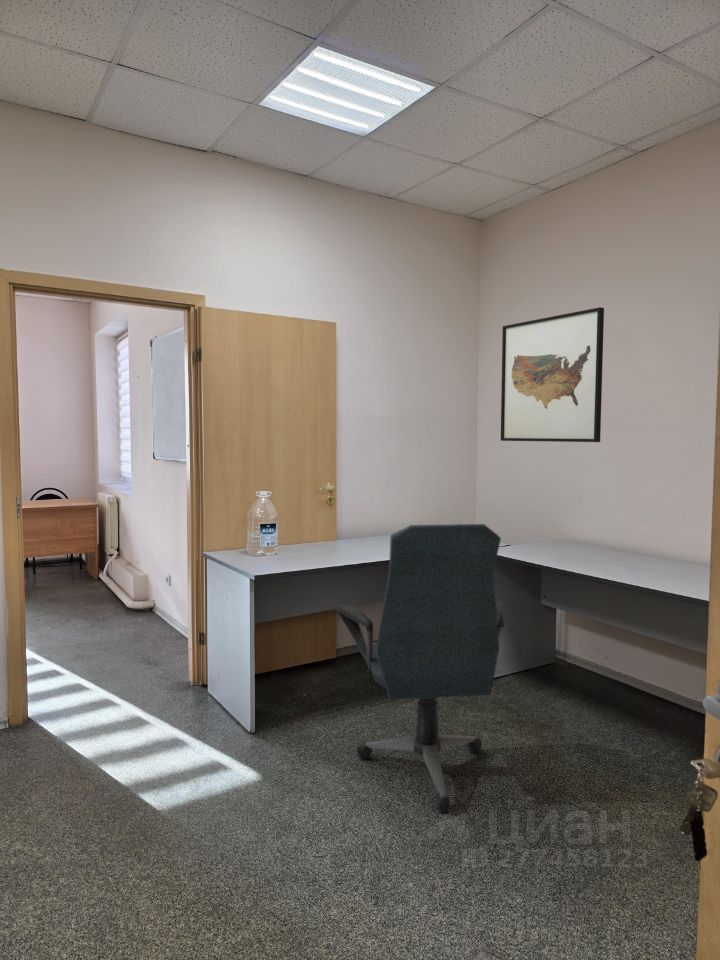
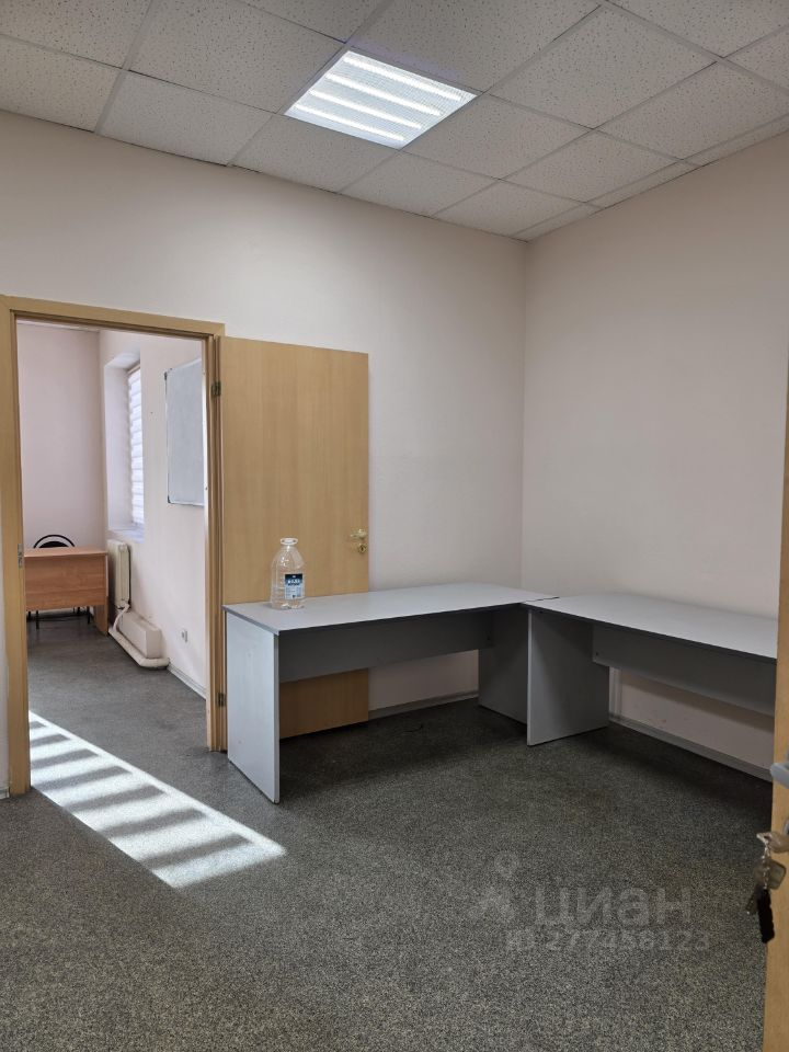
- office chair (430, 647)
- wall art (547, 379)
